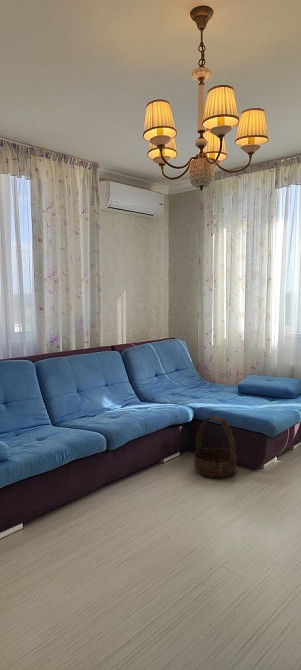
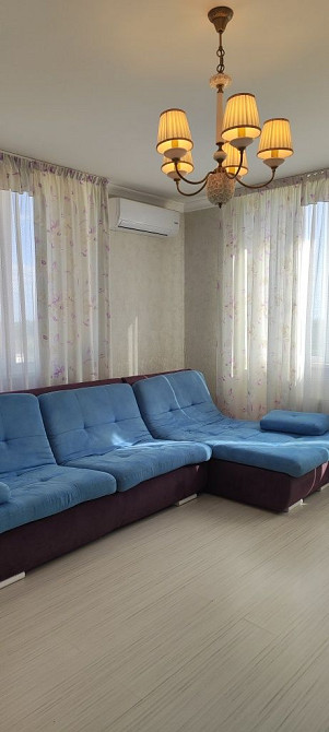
- basket (215, 448)
